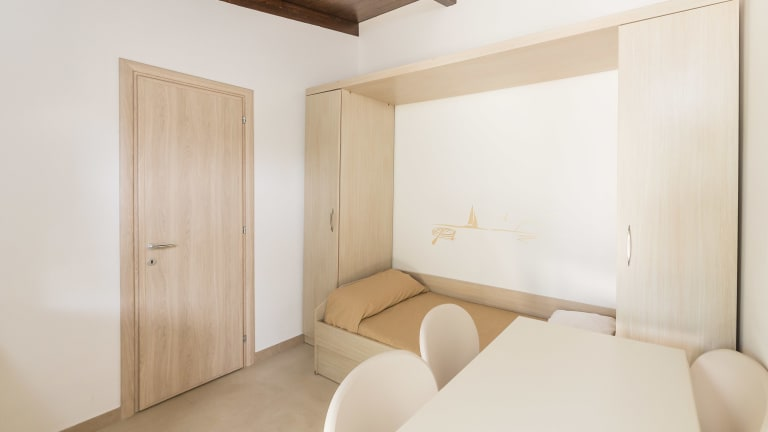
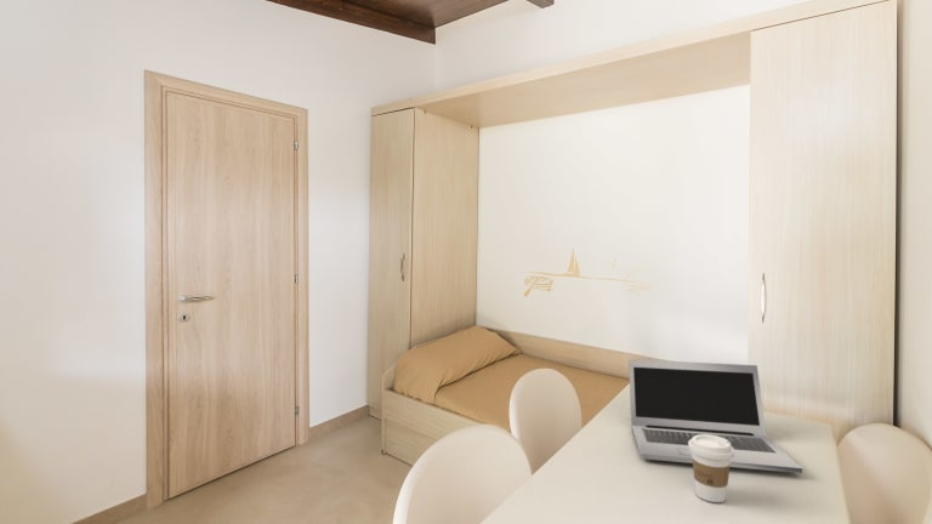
+ laptop (703, 409)
+ coffee cup (710, 467)
